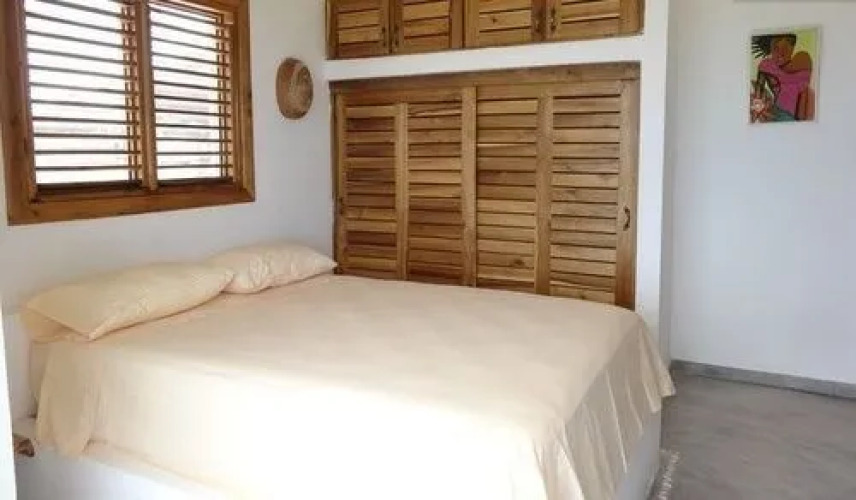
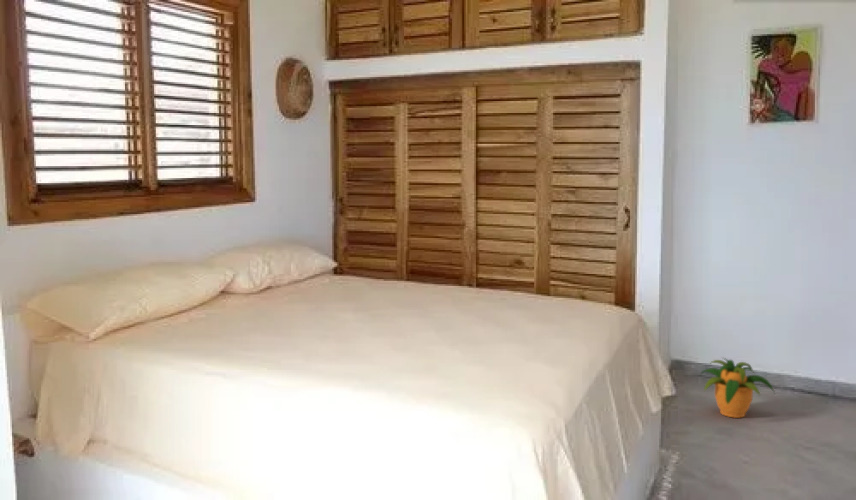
+ potted plant (729, 384)
